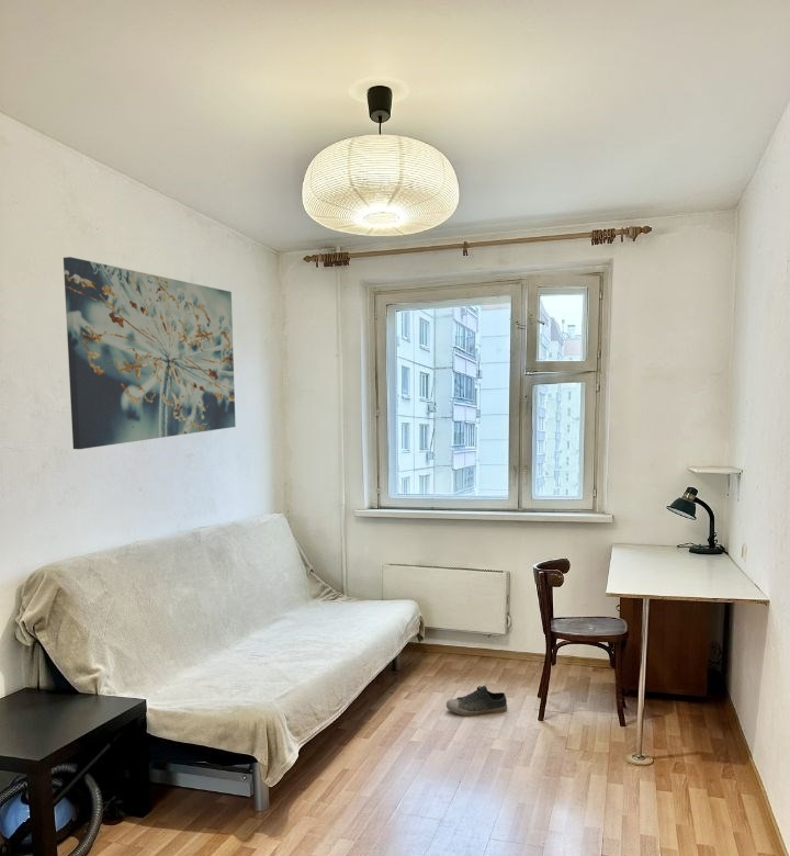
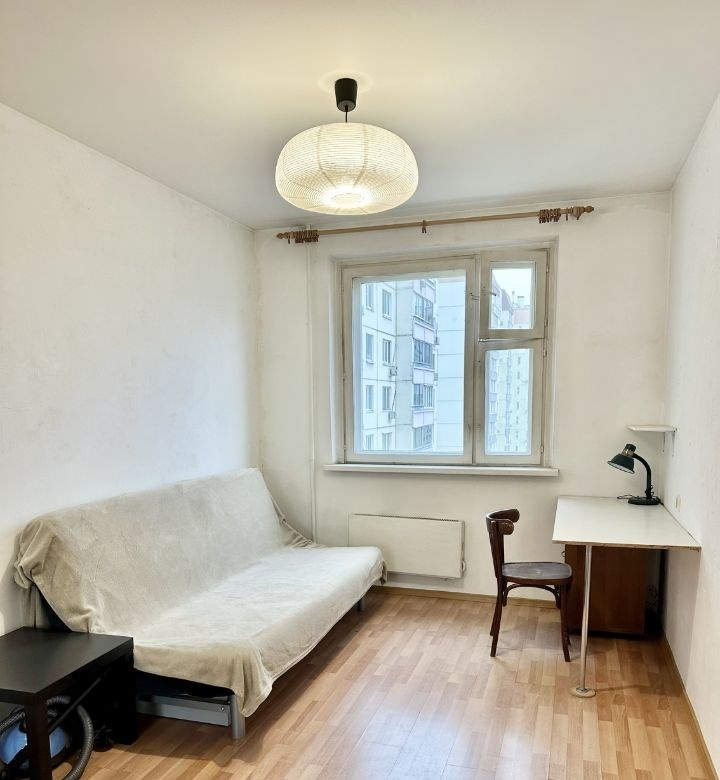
- shoe (476, 698)
- wall art (165, 357)
